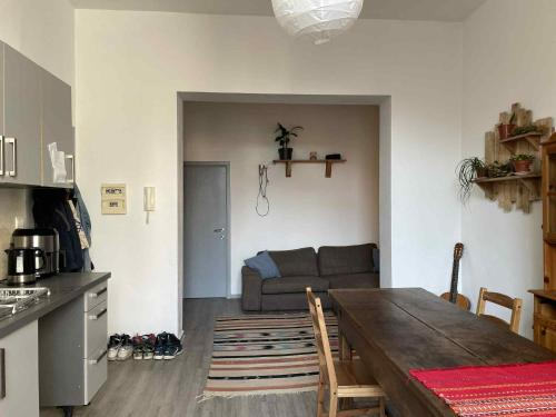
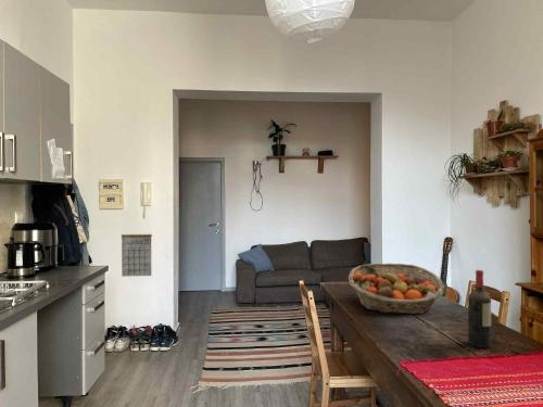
+ calendar (136, 250)
+ wine bottle (479, 307)
+ fruit basket (394, 287)
